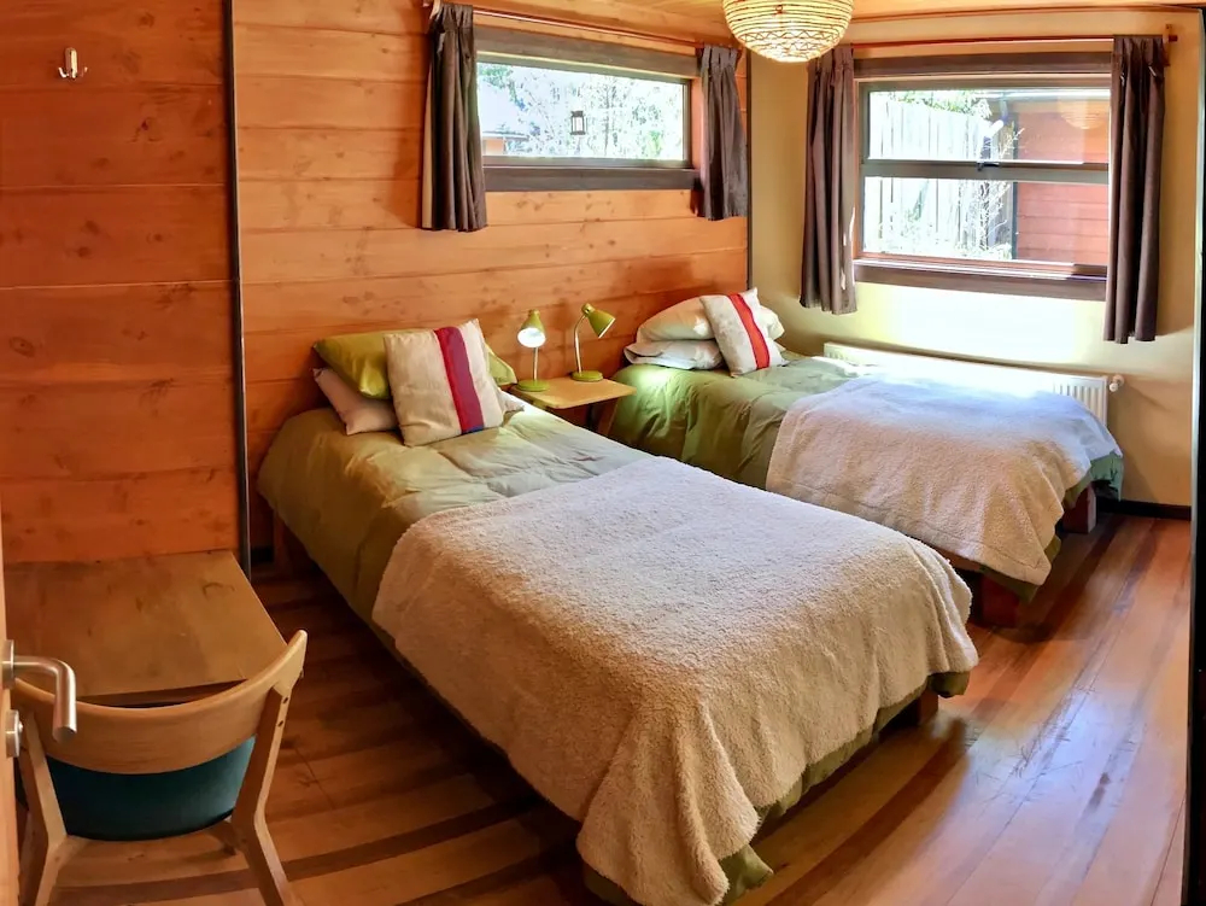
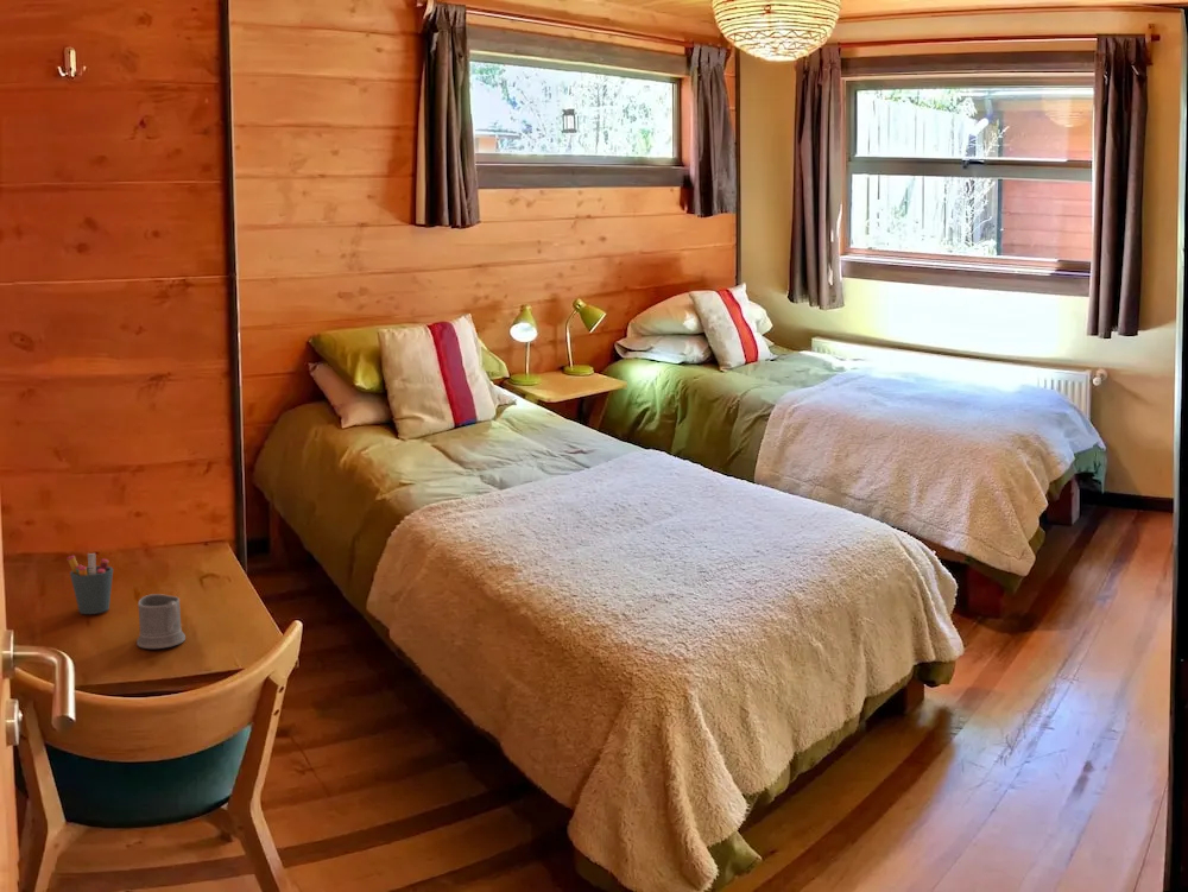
+ pen holder (91, 580)
+ mug (164, 619)
